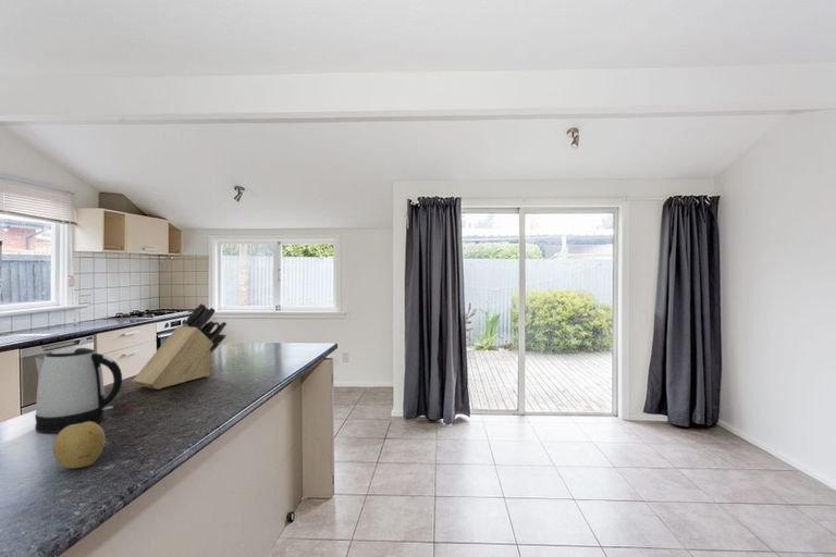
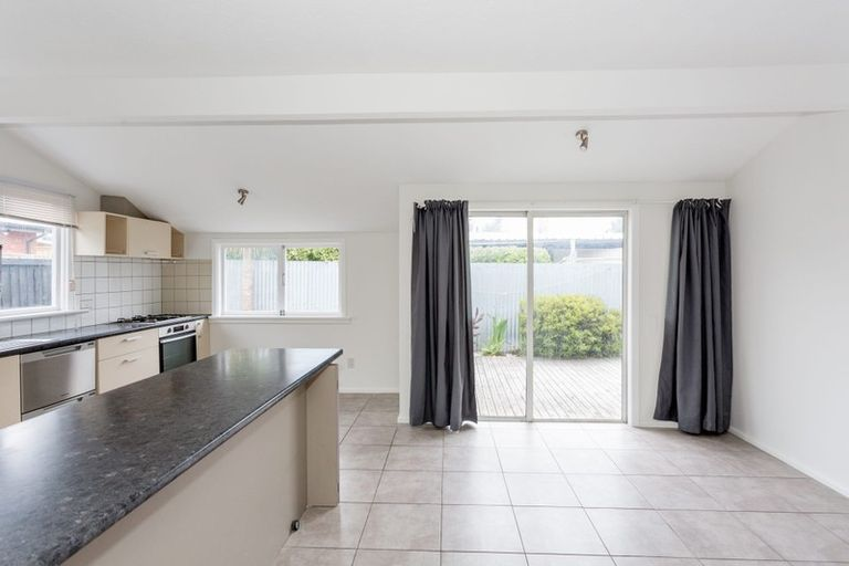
- knife block (184, 342)
- kettle (79, 385)
- fruit (79, 444)
